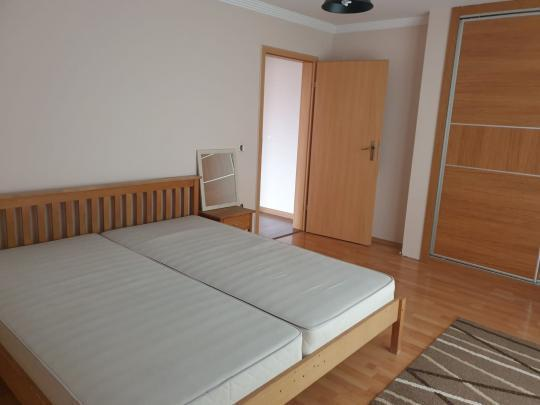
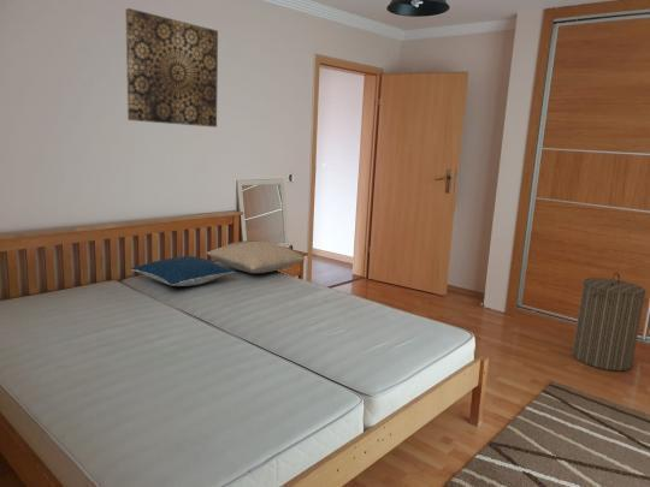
+ wall art (175, 72)
+ pillow (183, 269)
+ laundry hamper (608, 316)
+ pillow (255, 256)
